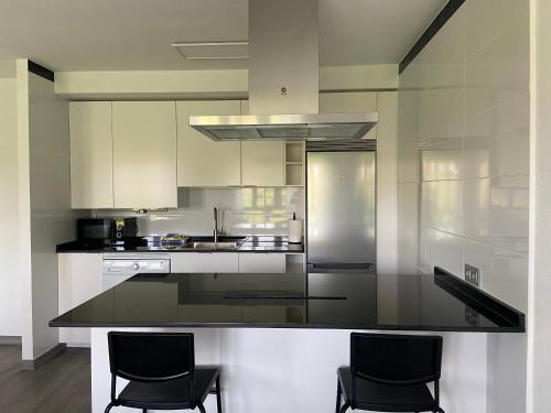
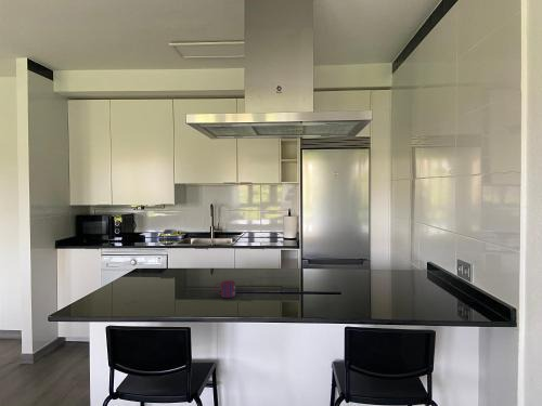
+ mug (224, 288)
